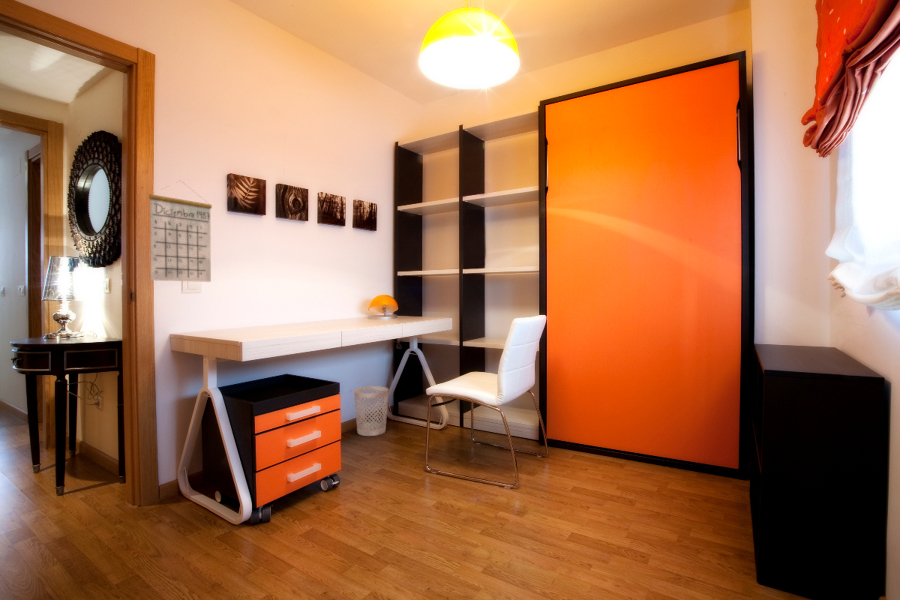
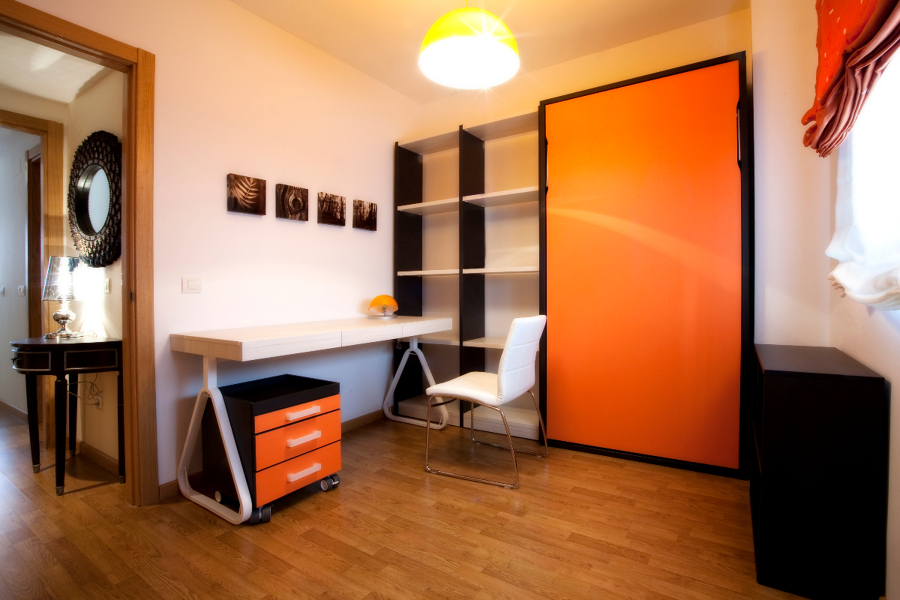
- wastebasket (371, 410)
- calendar (182, 230)
